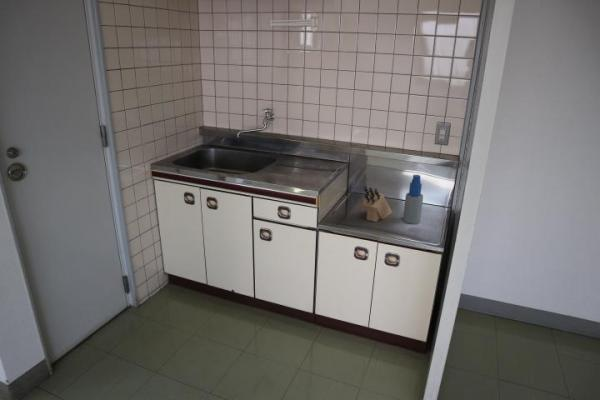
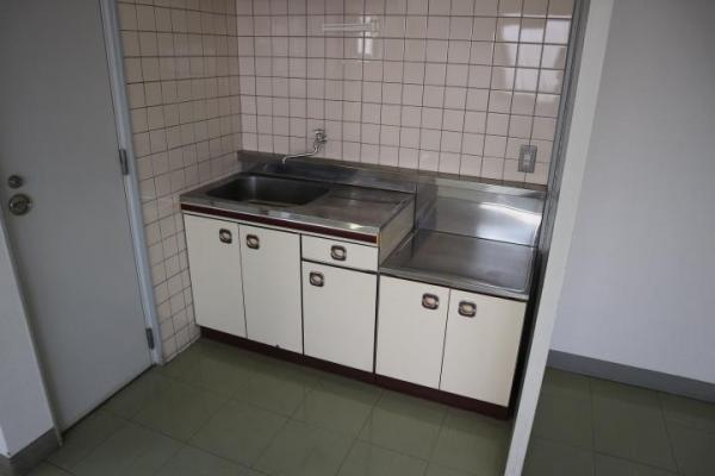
- knife block (377, 200)
- spray bottle (414, 198)
